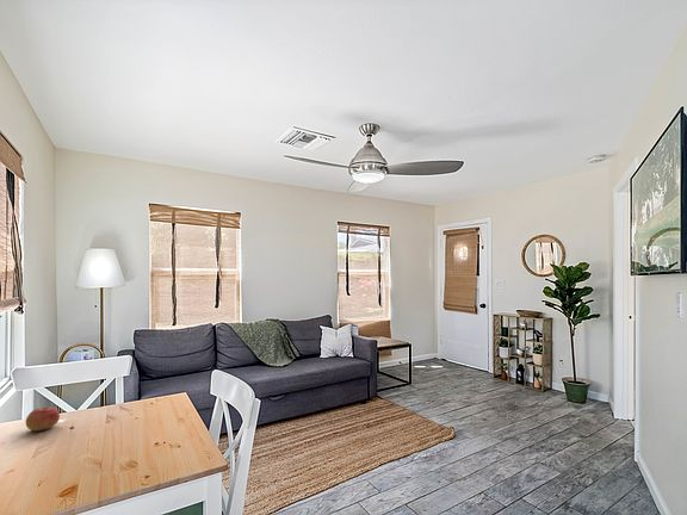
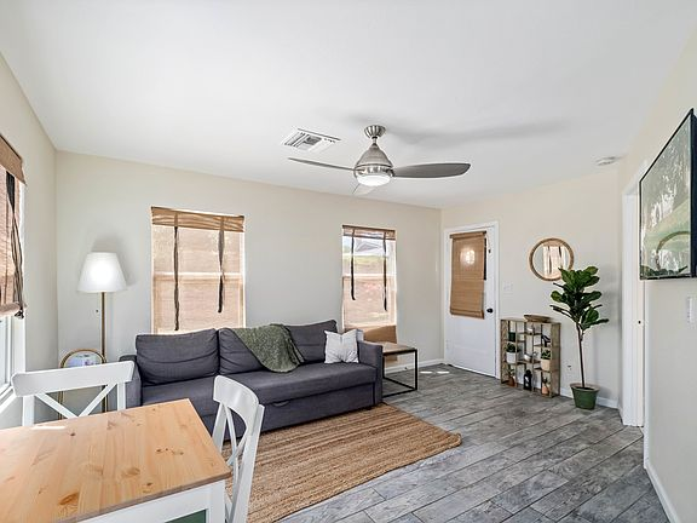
- apple (43, 417)
